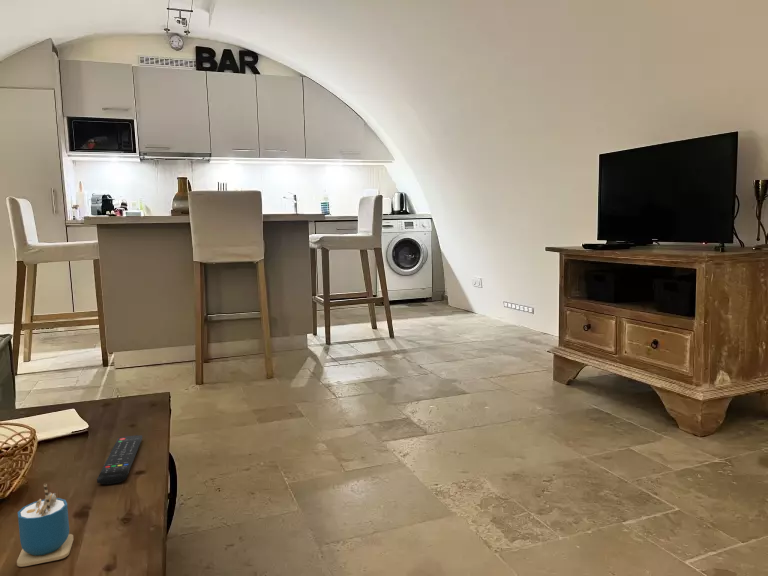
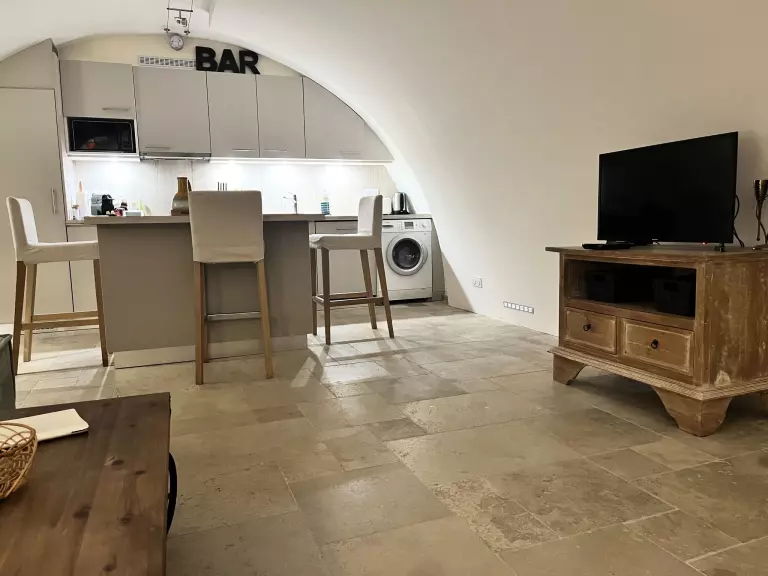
- remote control (122, 457)
- cup (43, 514)
